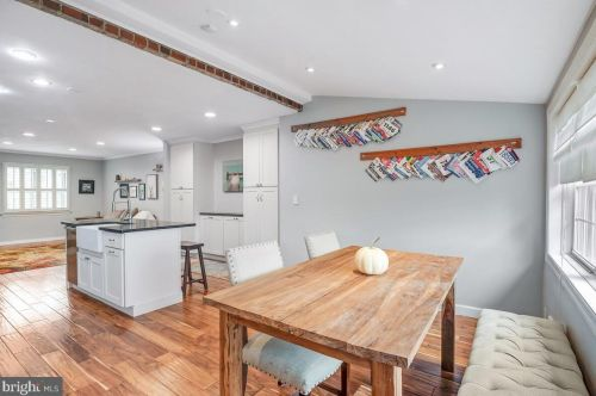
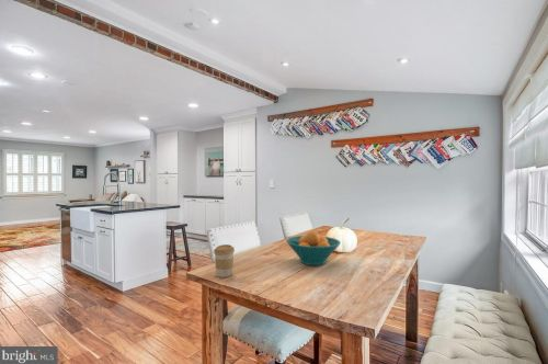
+ coffee cup (224, 260)
+ fruit bowl (312, 246)
